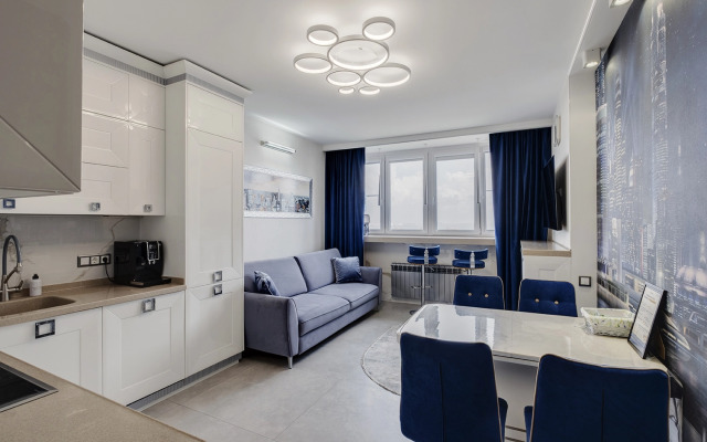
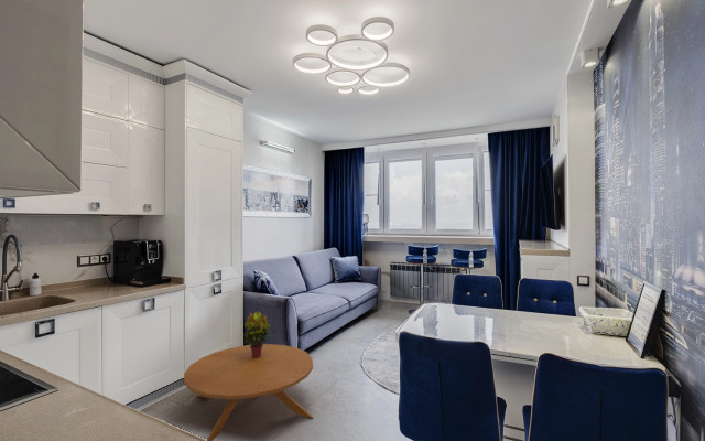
+ potted plant (257, 333)
+ coffee table (251, 385)
